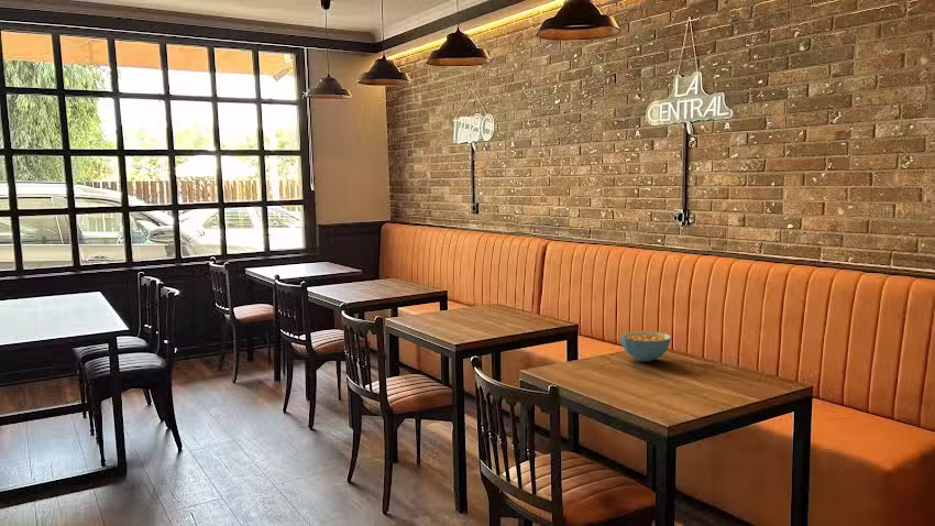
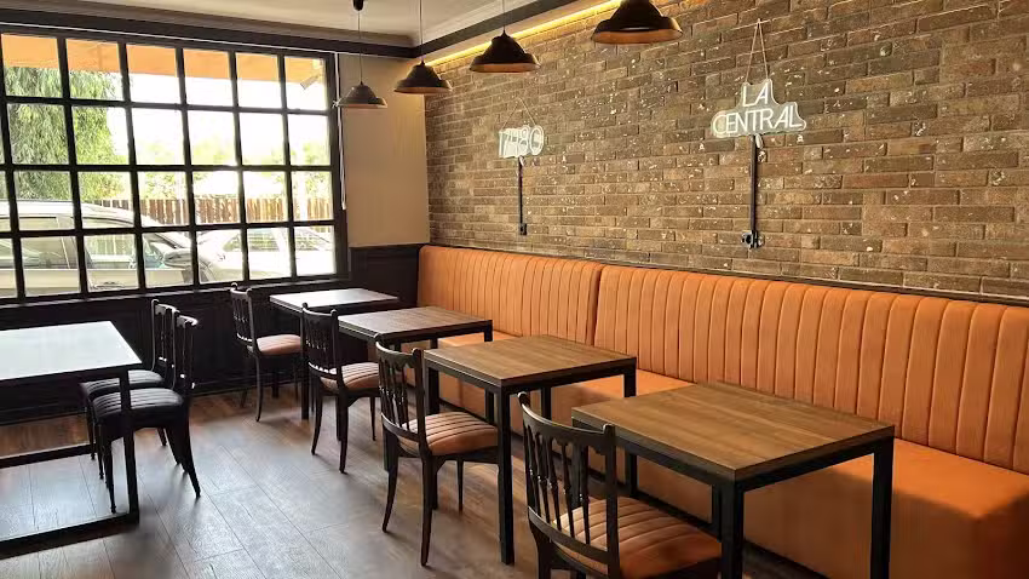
- cereal bowl (645, 348)
